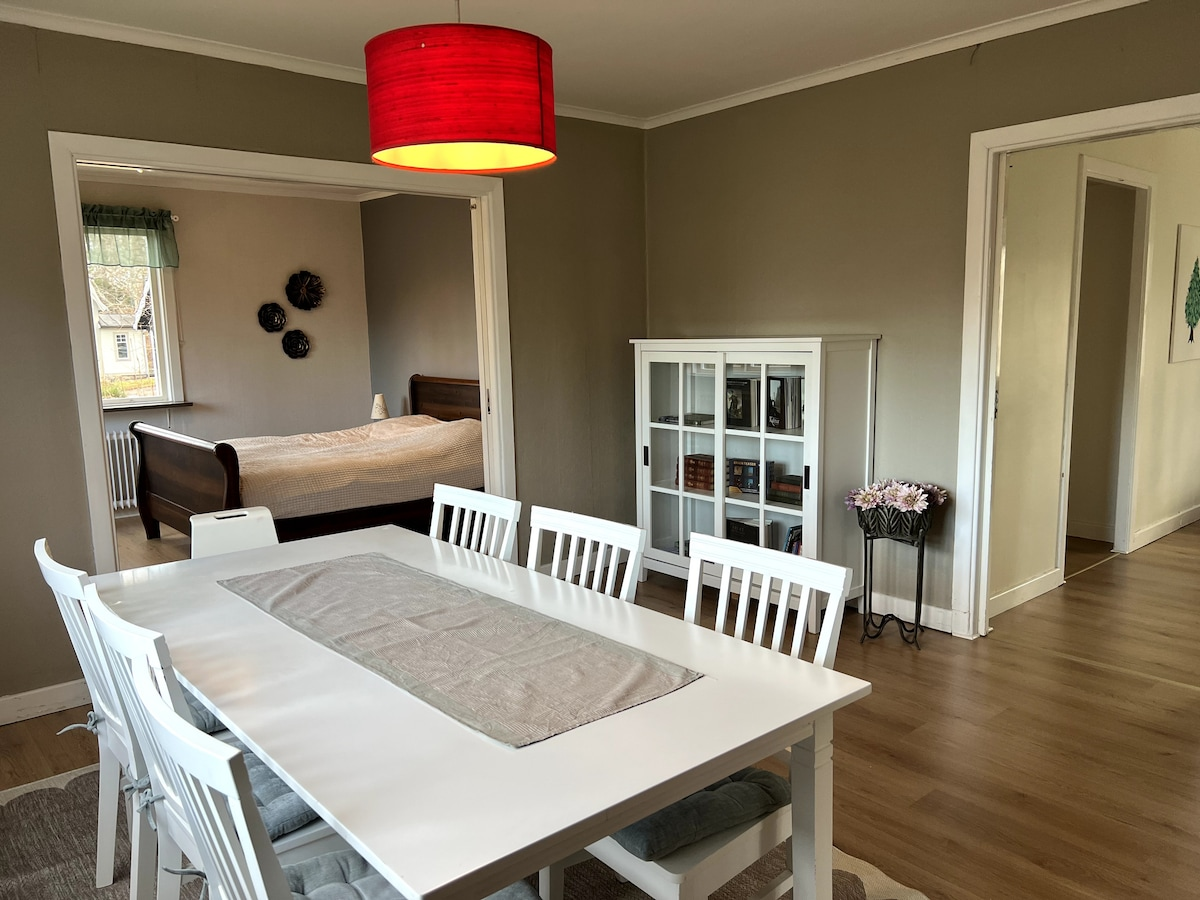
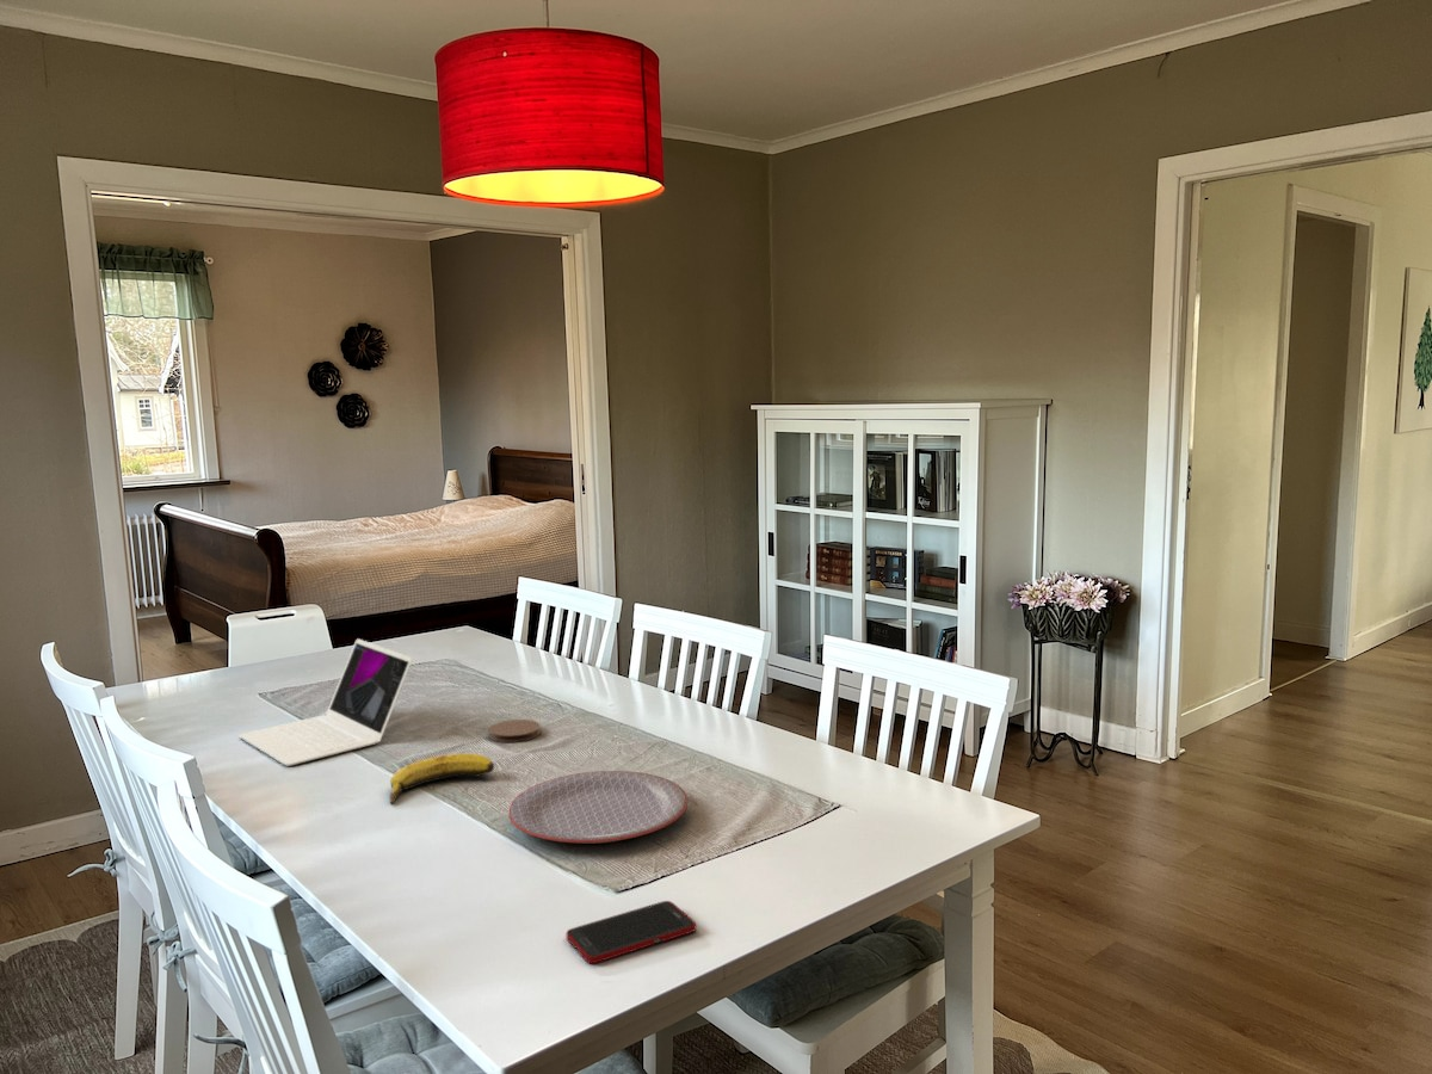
+ plate (599, 809)
+ coaster (514, 730)
+ cell phone (631, 931)
+ banana (432, 773)
+ laptop (333, 696)
